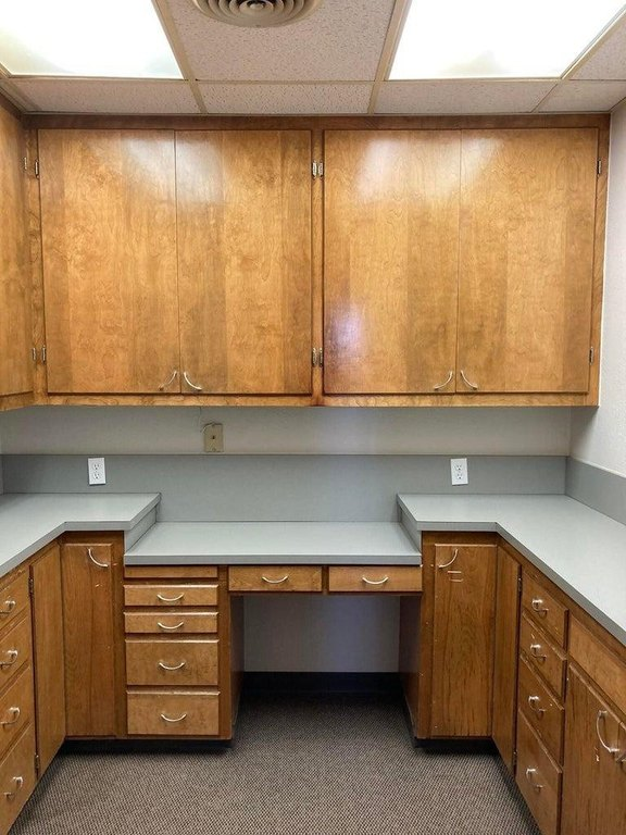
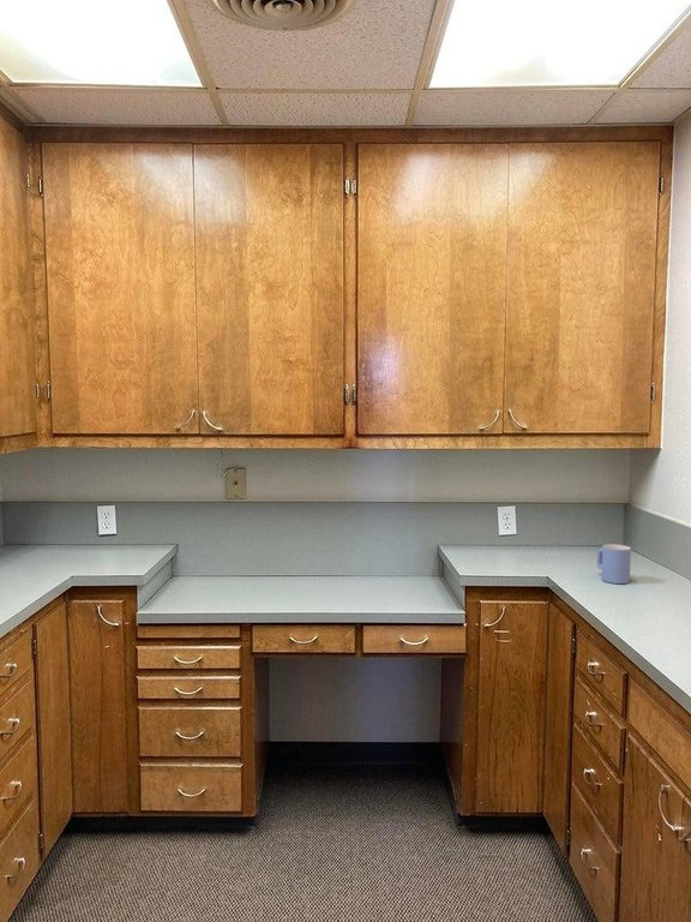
+ mug (612, 562)
